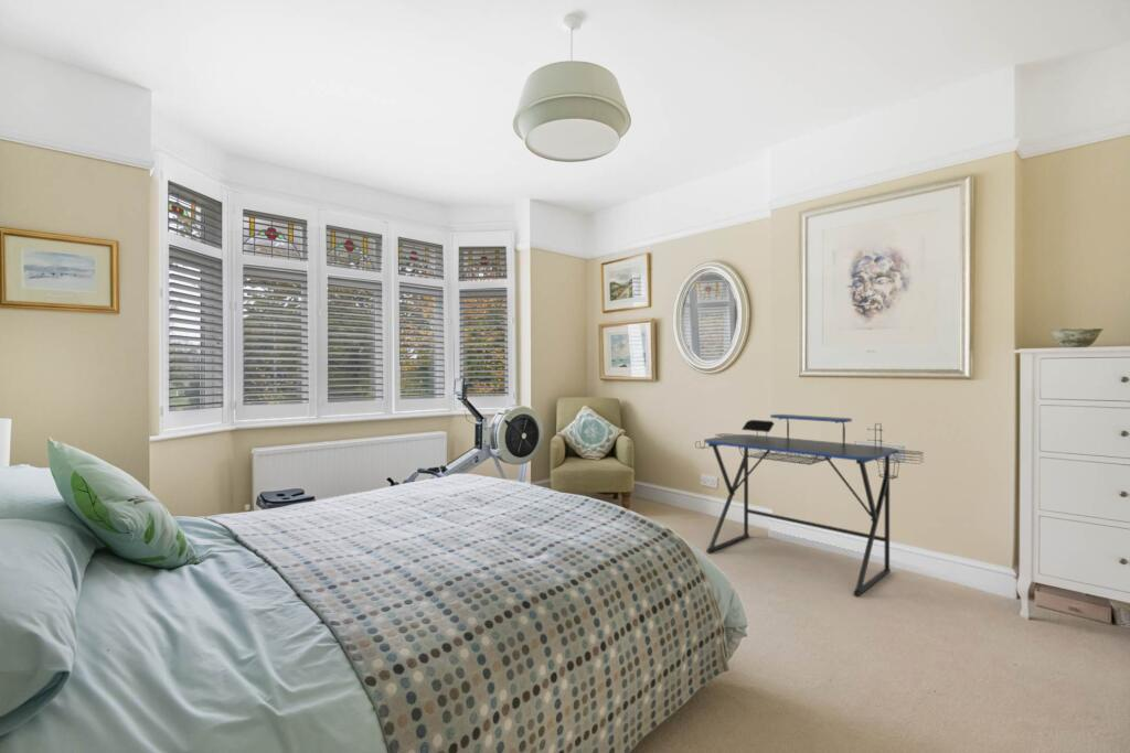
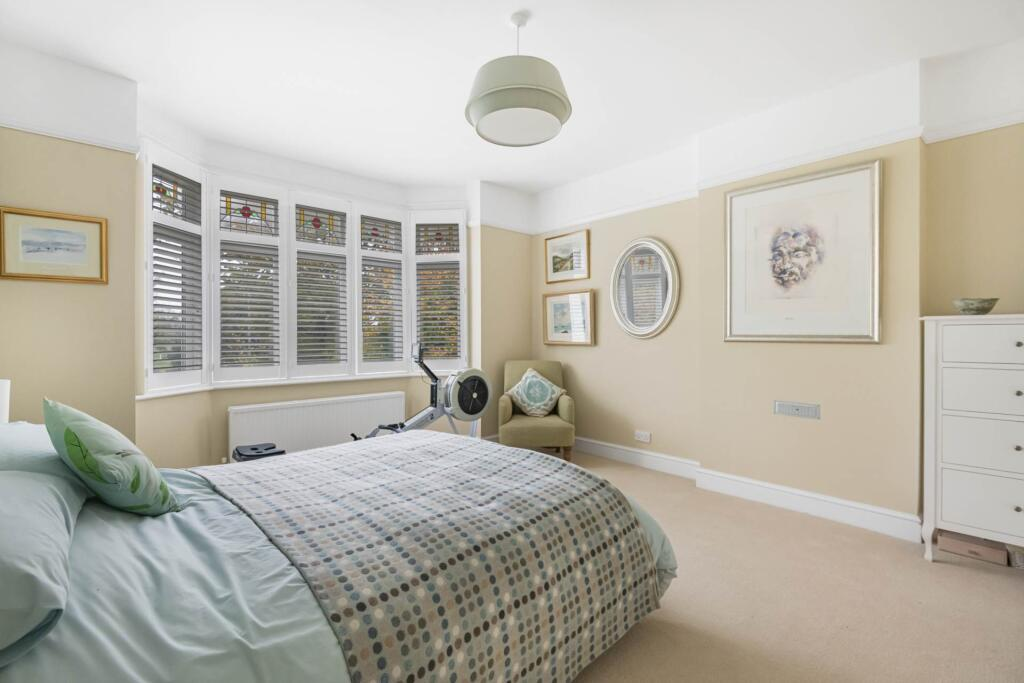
- desk (800, 463)
